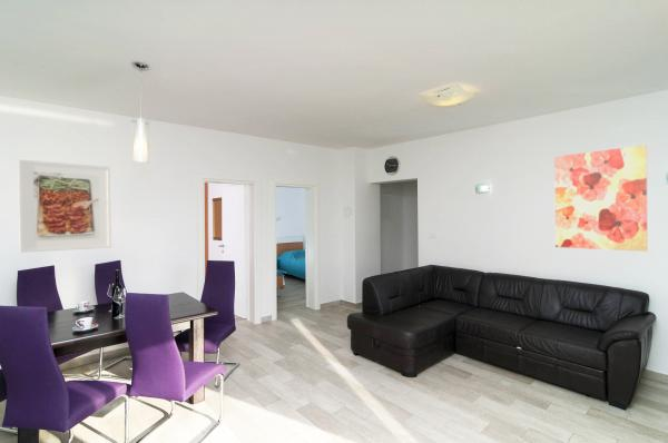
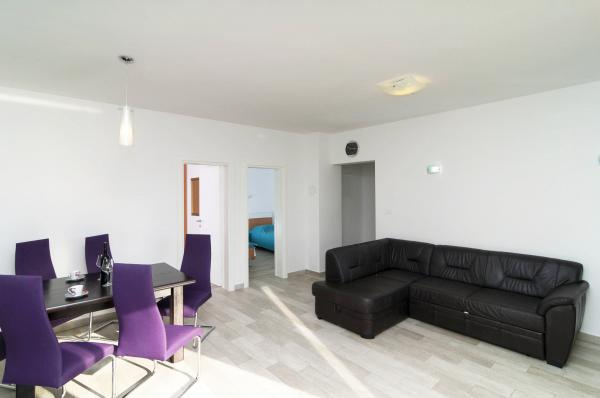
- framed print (67, 206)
- wall art (597, 199)
